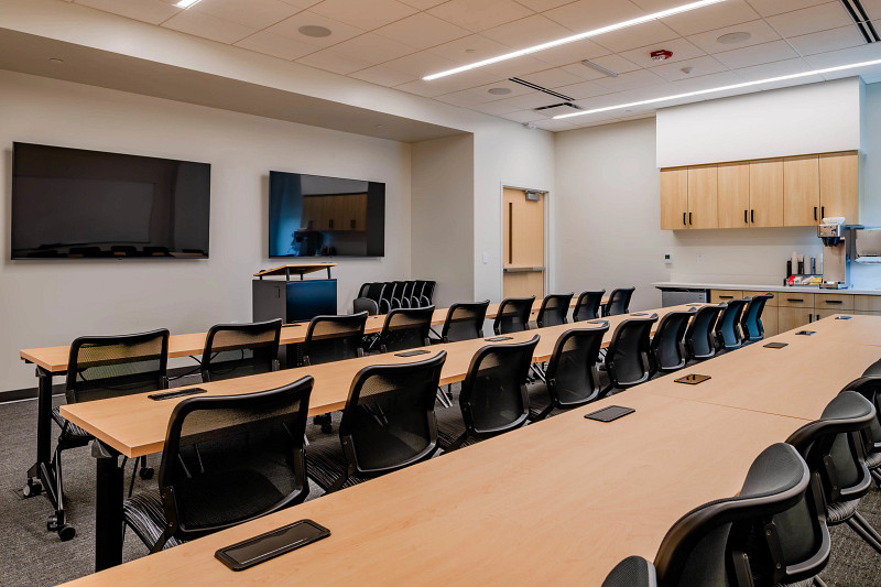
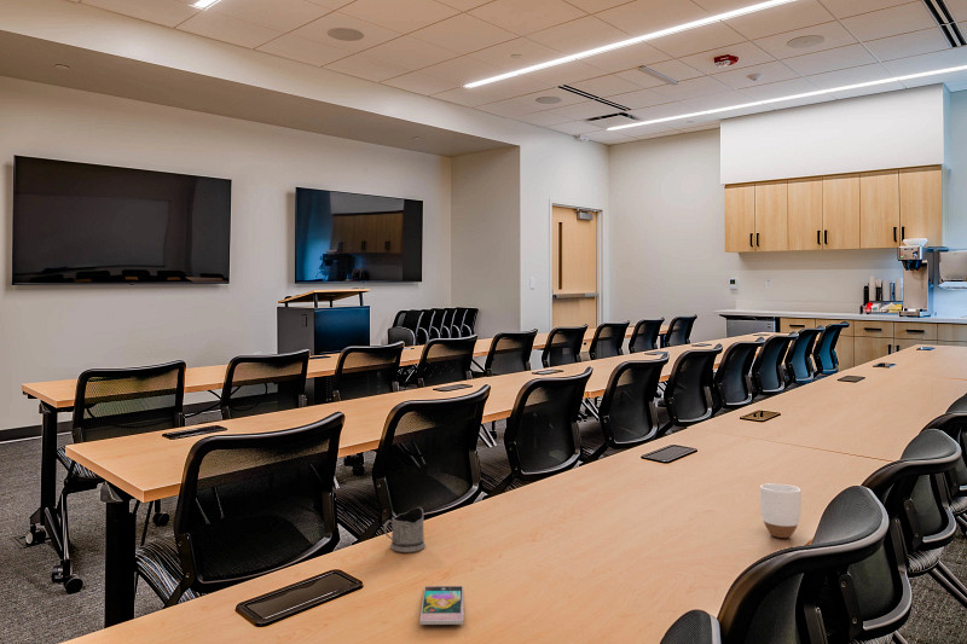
+ tea glass holder (403, 529)
+ smartphone (442, 603)
+ mug (783, 509)
